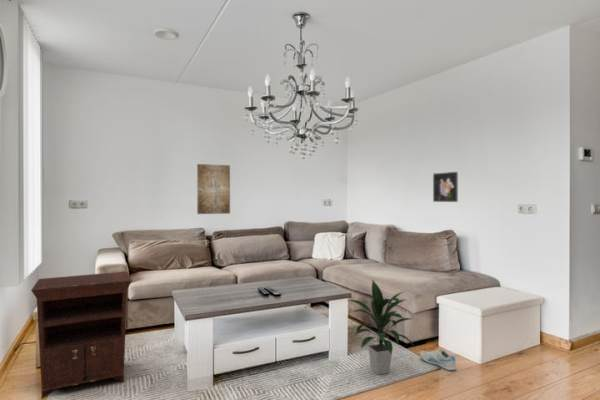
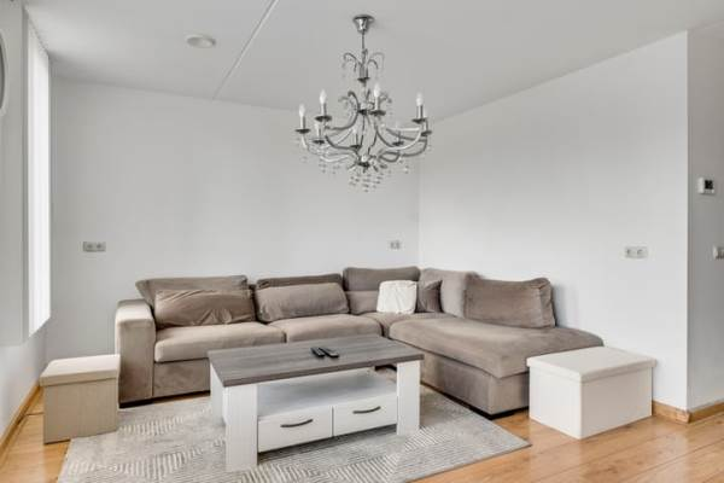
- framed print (445, 187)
- sneaker (437, 356)
- wall art (213, 189)
- nightstand (84, 329)
- indoor plant (383, 327)
